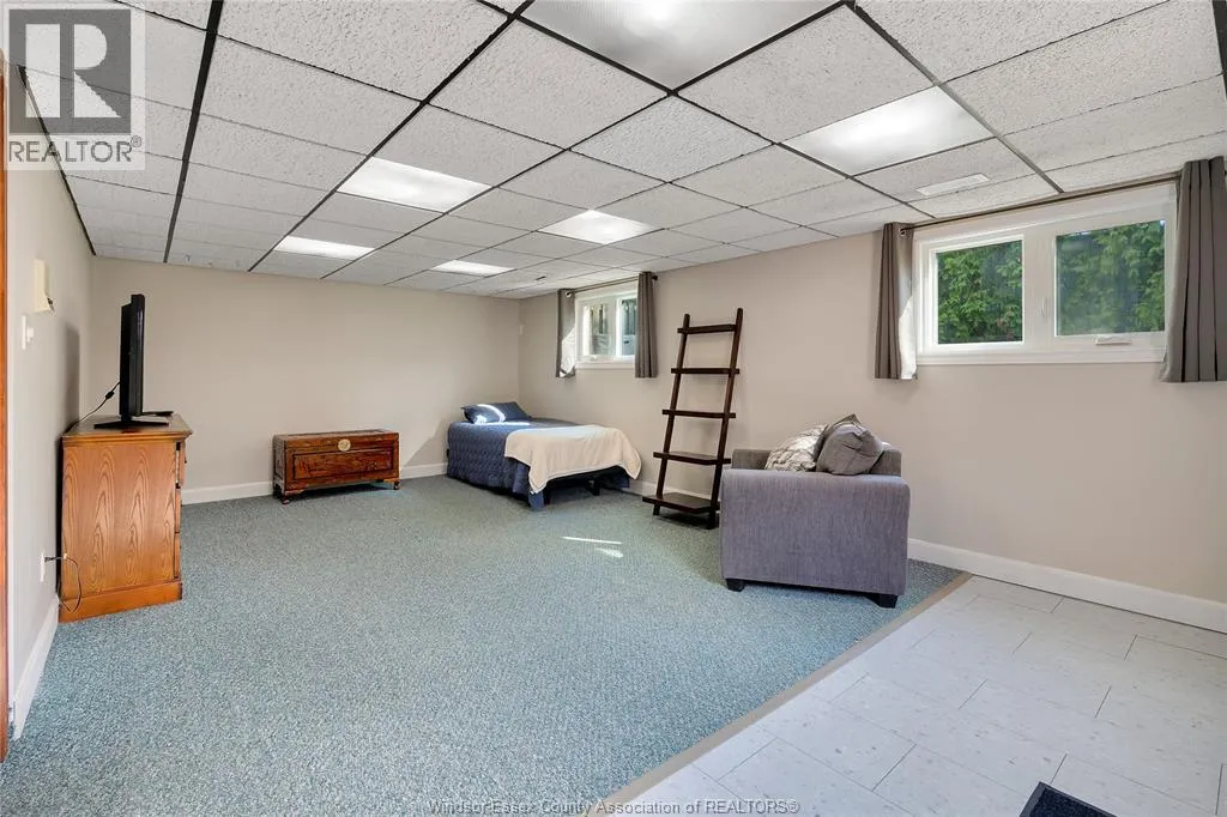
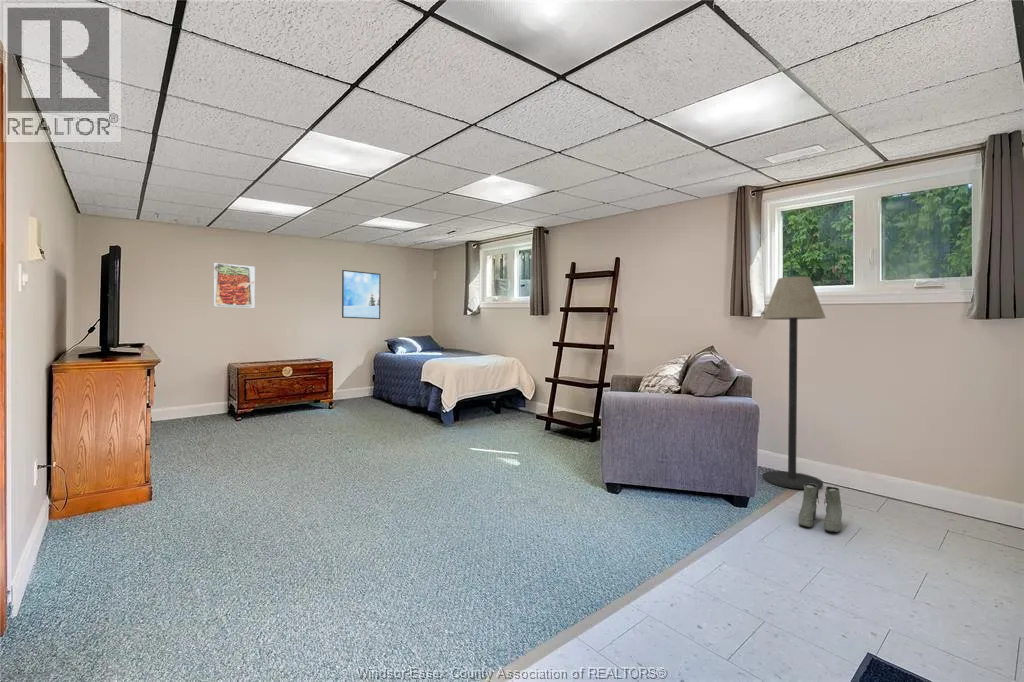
+ floor lamp (792, 379)
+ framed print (361, 295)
+ boots (816, 506)
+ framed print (234, 286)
